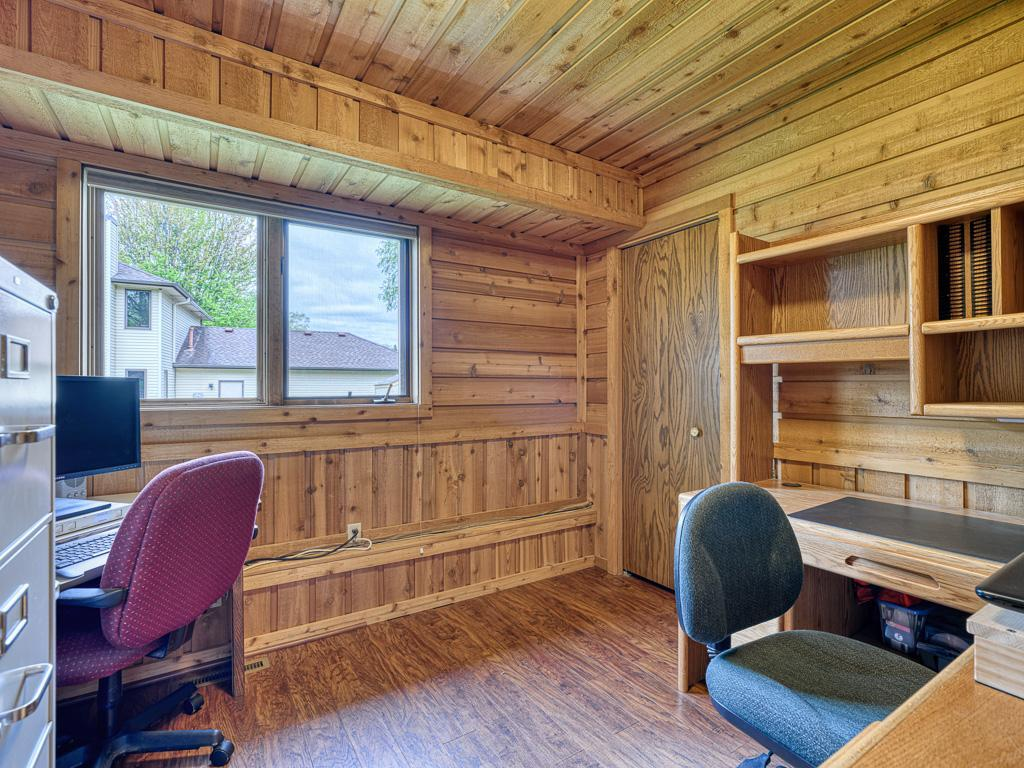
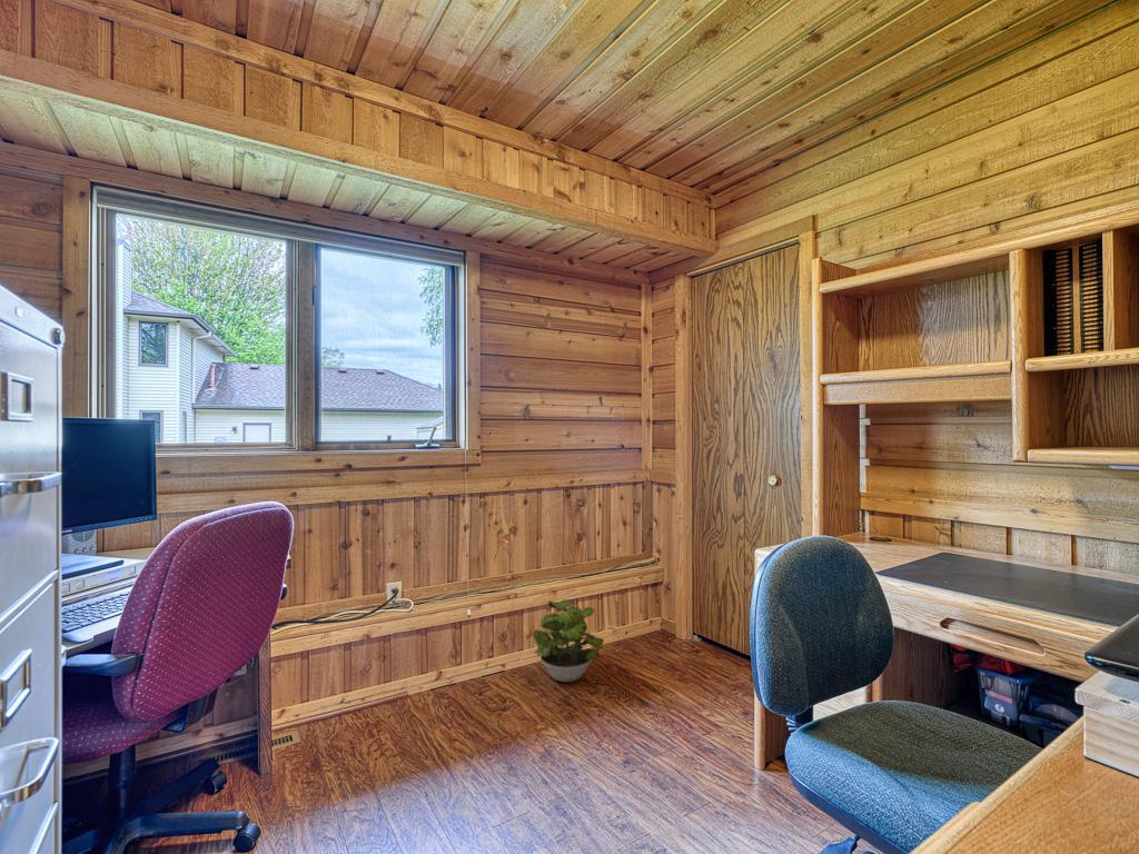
+ potted plant (565, 638)
